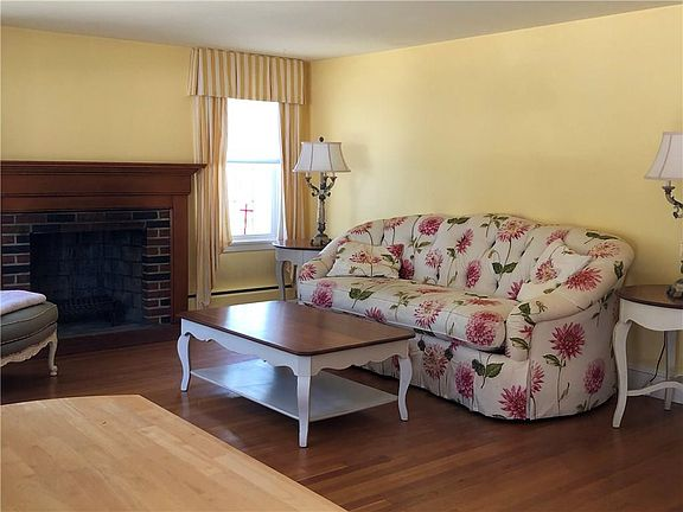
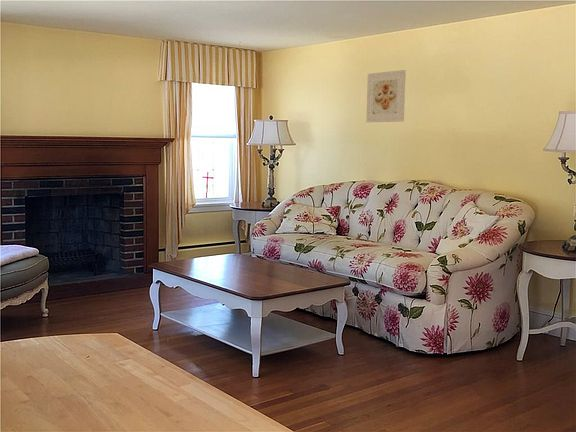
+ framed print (385, 97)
